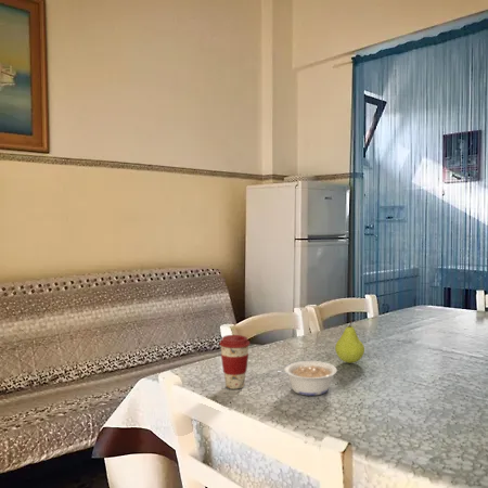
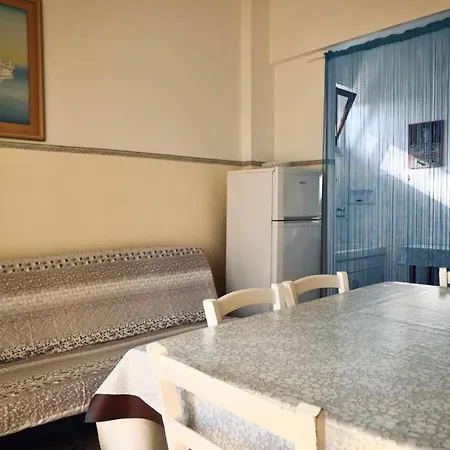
- coffee cup (234, 361)
- legume (309, 377)
- fruit (349, 341)
